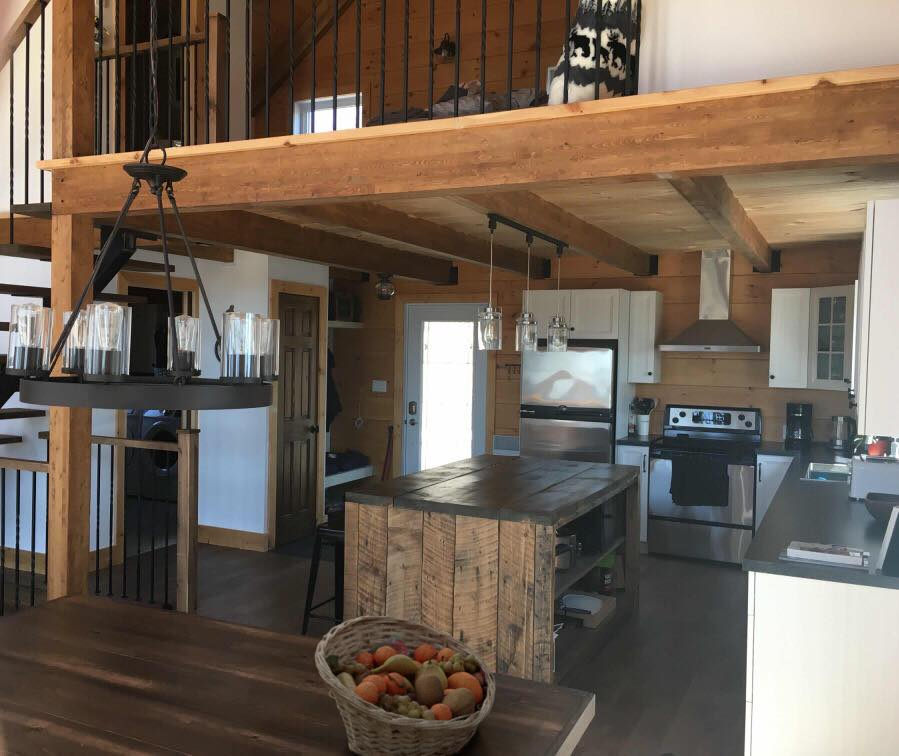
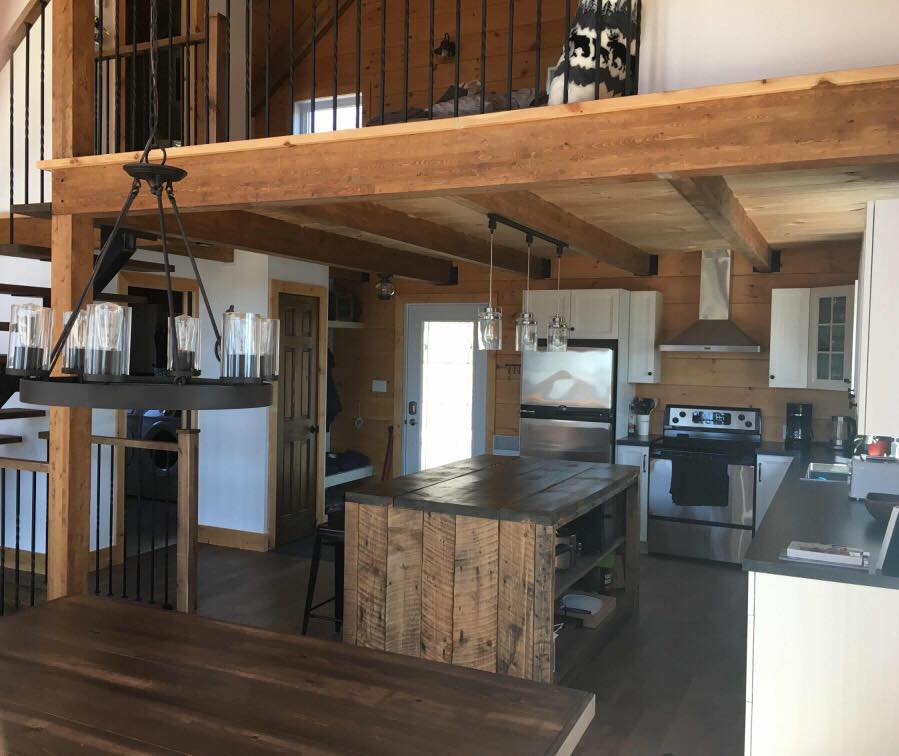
- fruit basket (407, 684)
